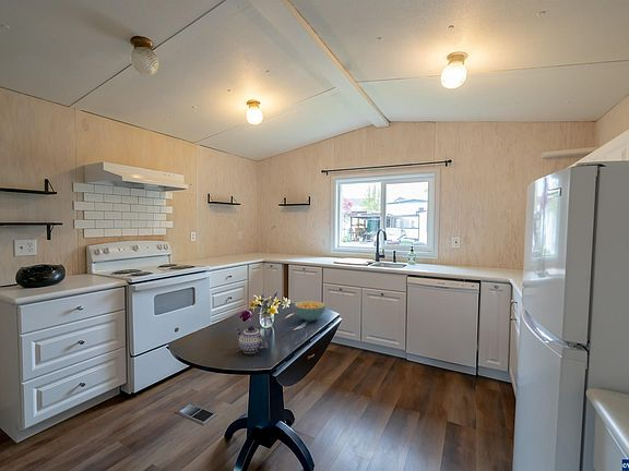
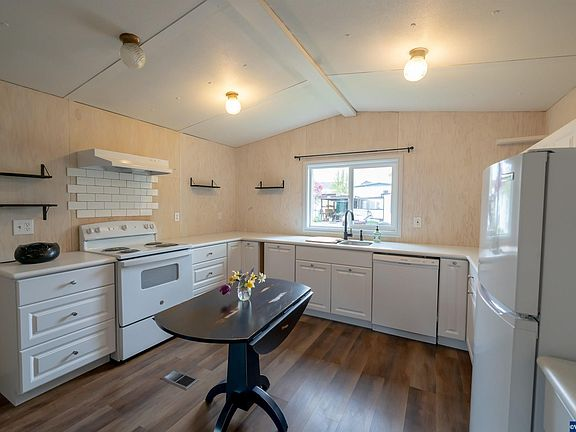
- cereal bowl (309, 312)
- teapot (250, 338)
